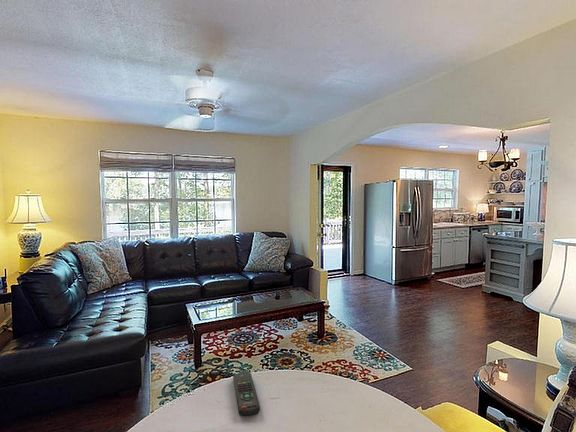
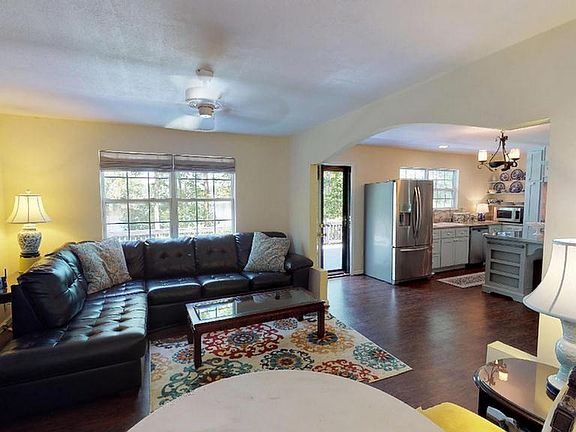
- remote control (245, 391)
